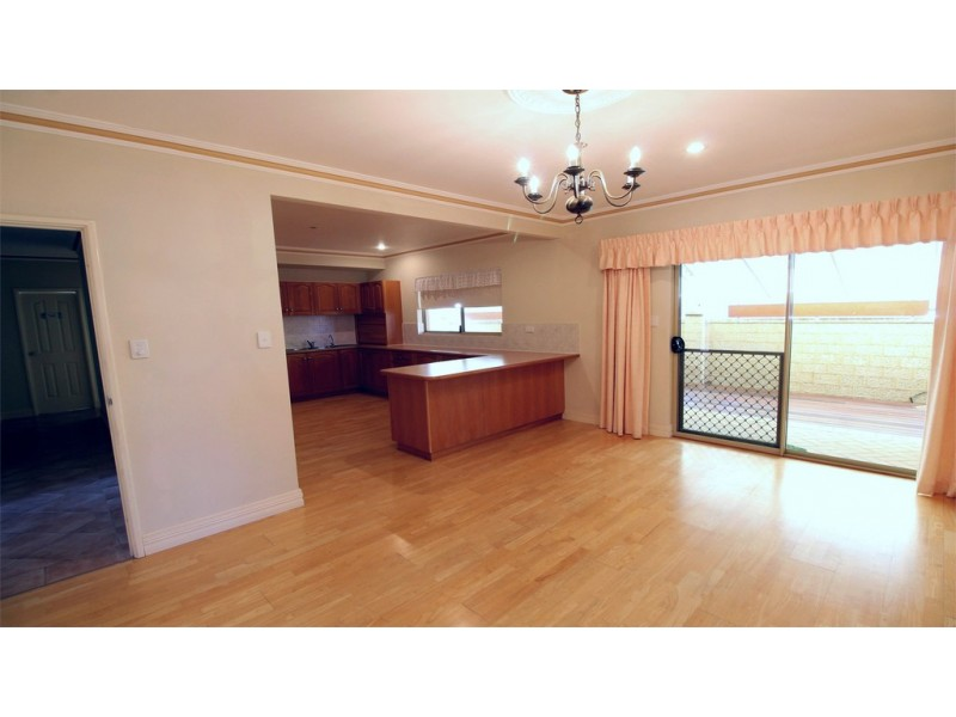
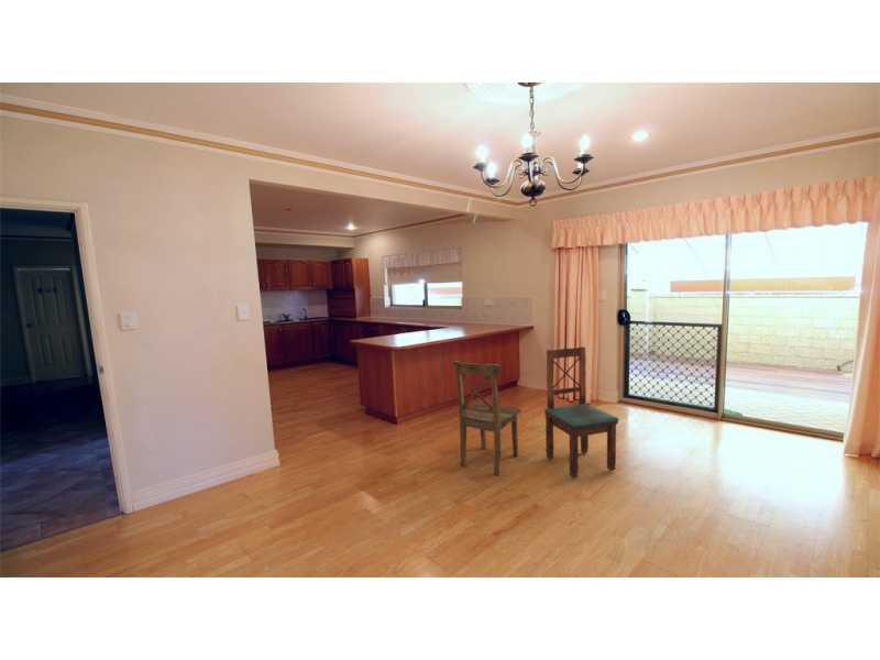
+ dining chair (579, 409)
+ dining chair (487, 410)
